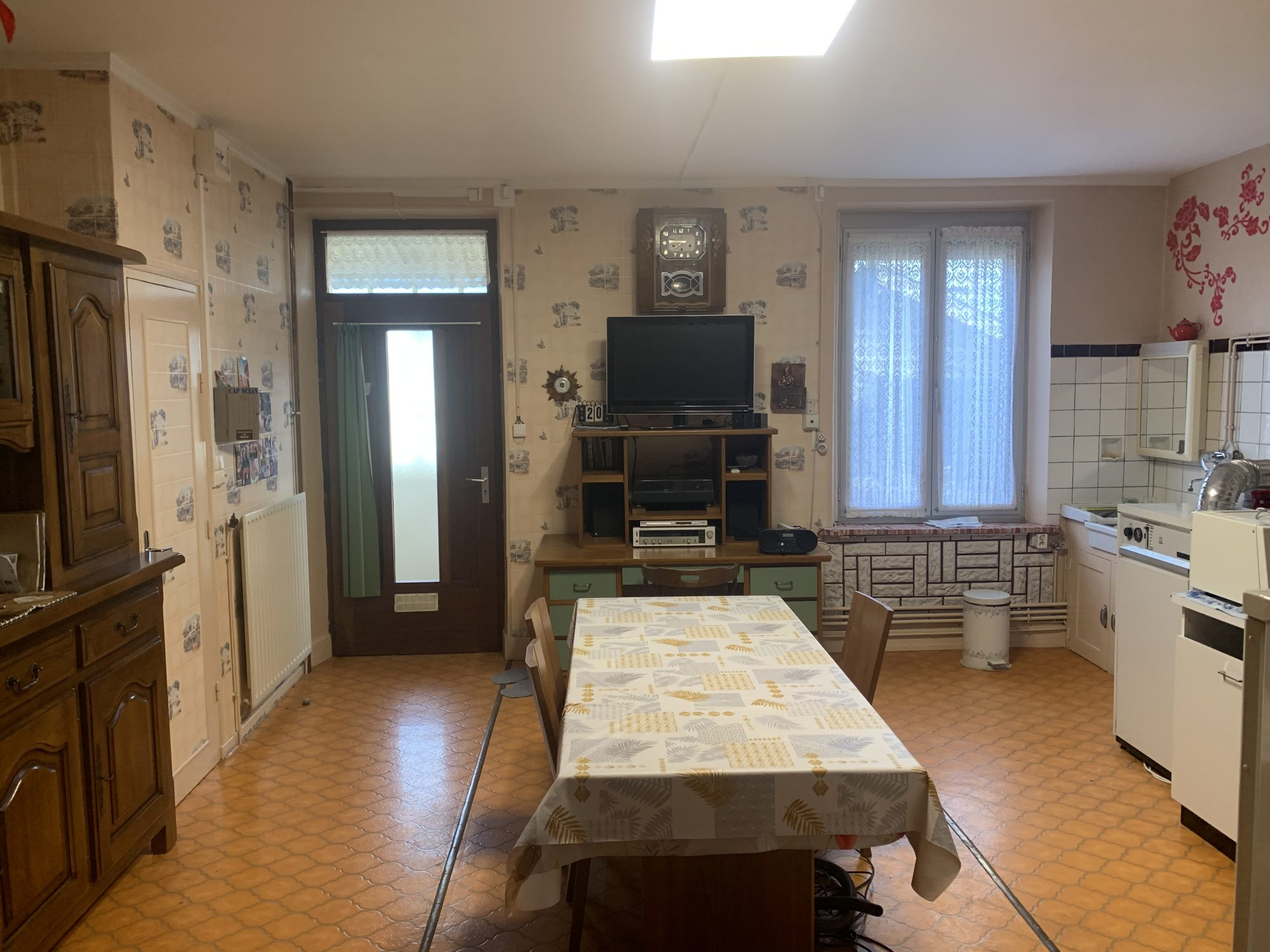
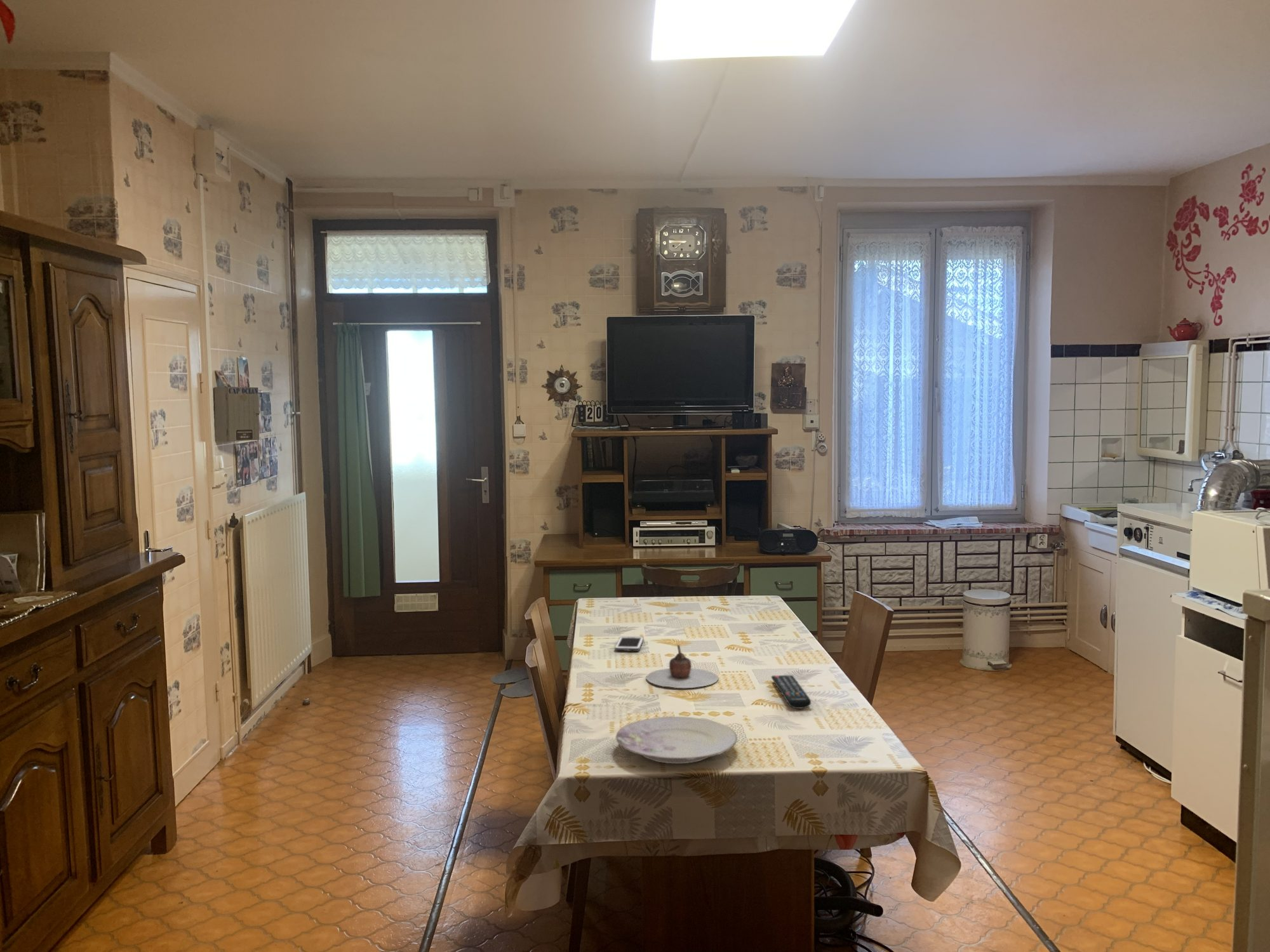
+ cell phone (629, 644)
+ plate (676, 742)
+ teapot (682, 662)
+ remote control (790, 690)
